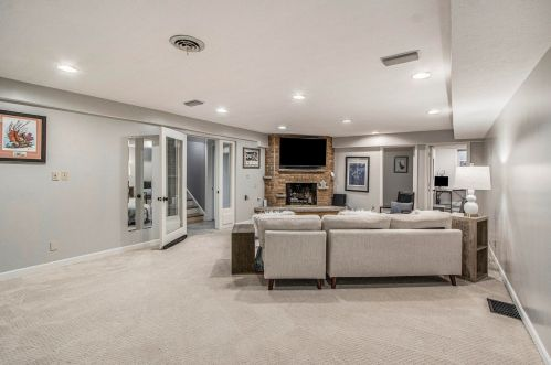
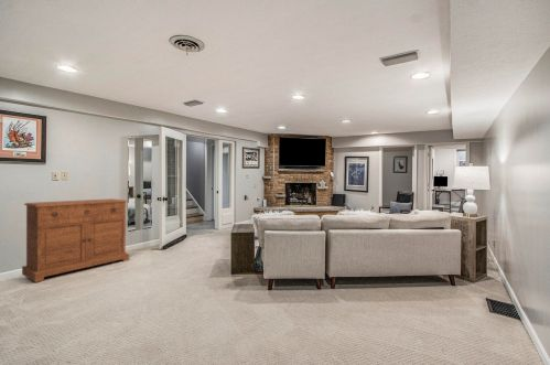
+ sideboard (79, 234)
